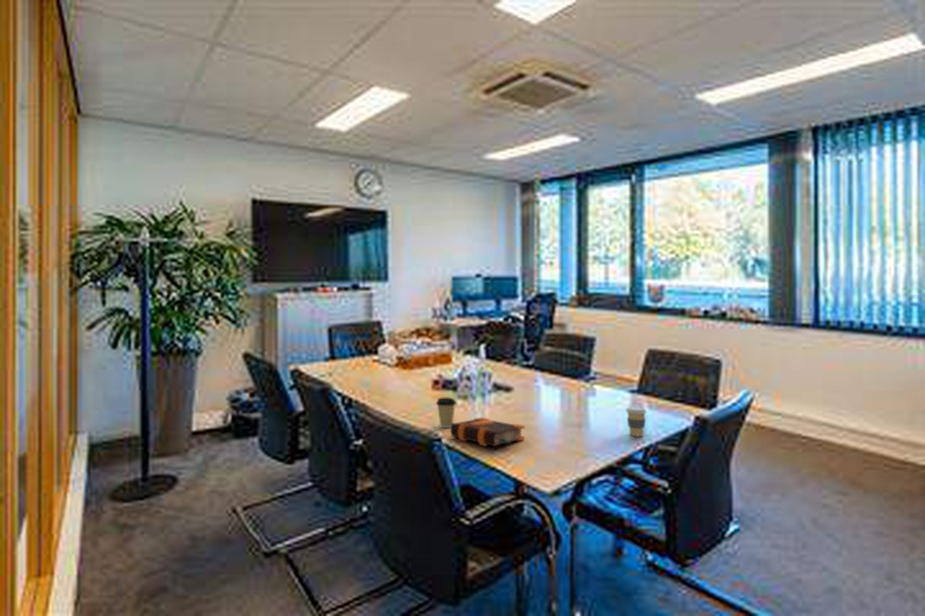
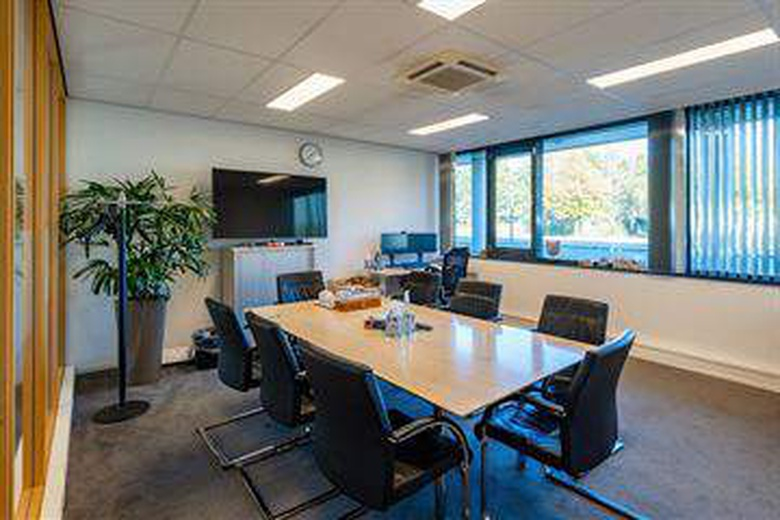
- coffee cup (636, 421)
- bible (489, 430)
- coffee cup (446, 412)
